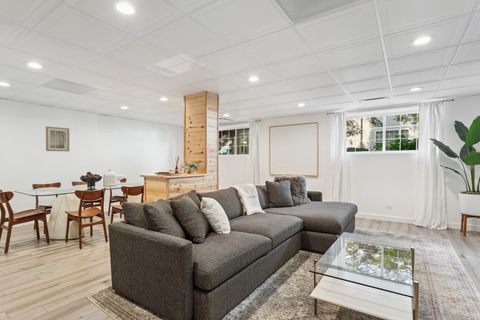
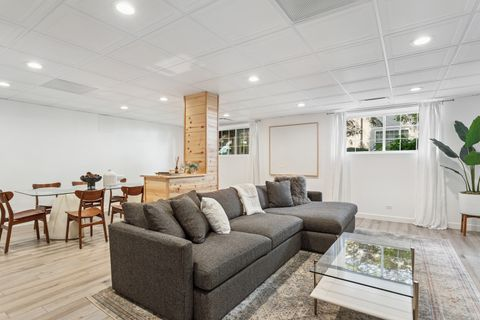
- wall art (58, 139)
